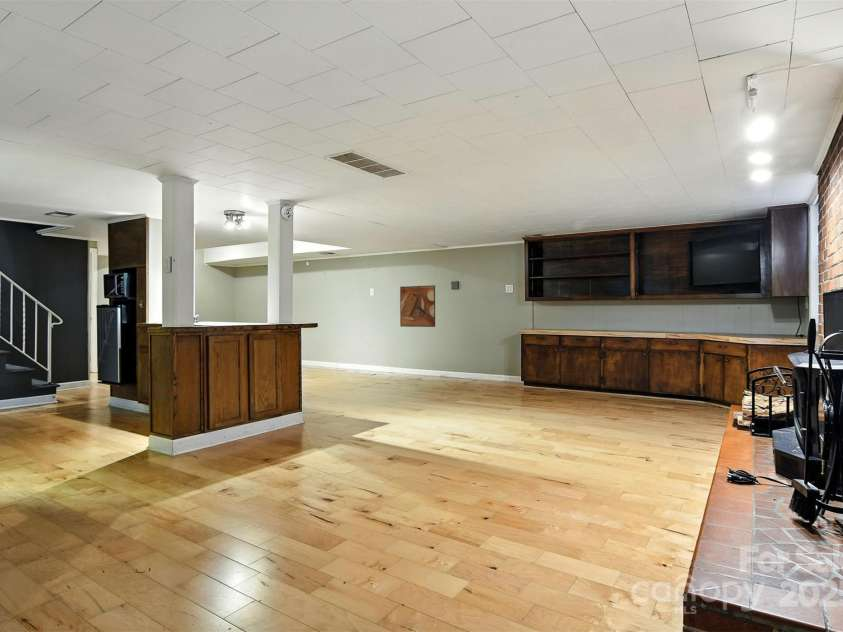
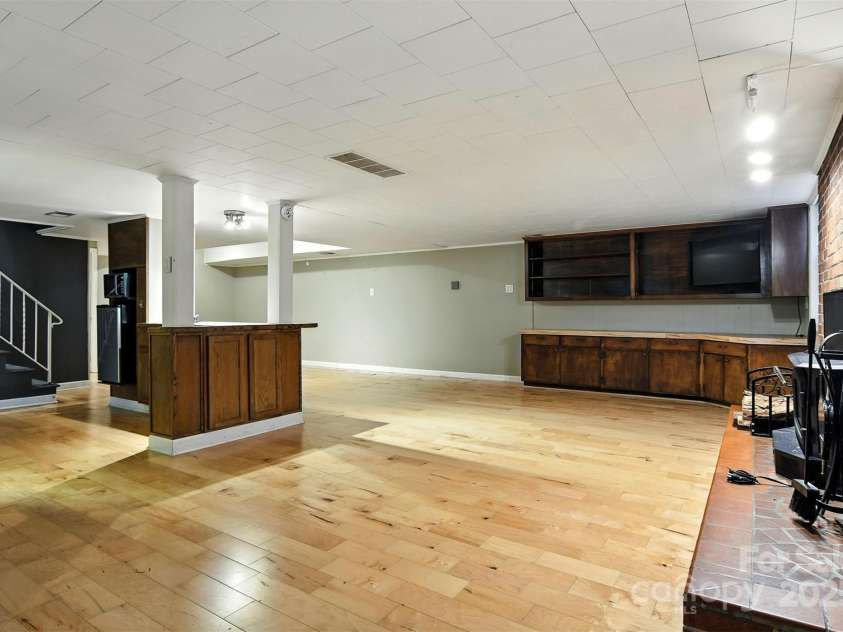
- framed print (417, 306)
